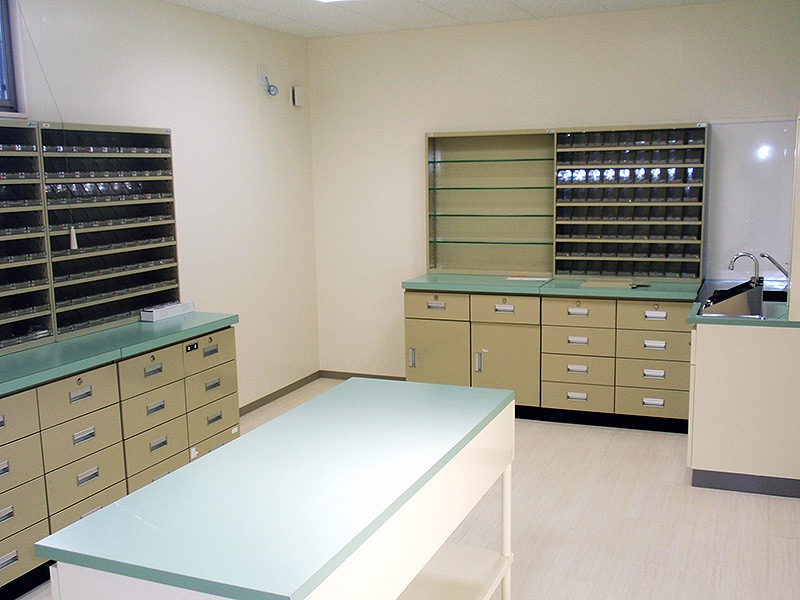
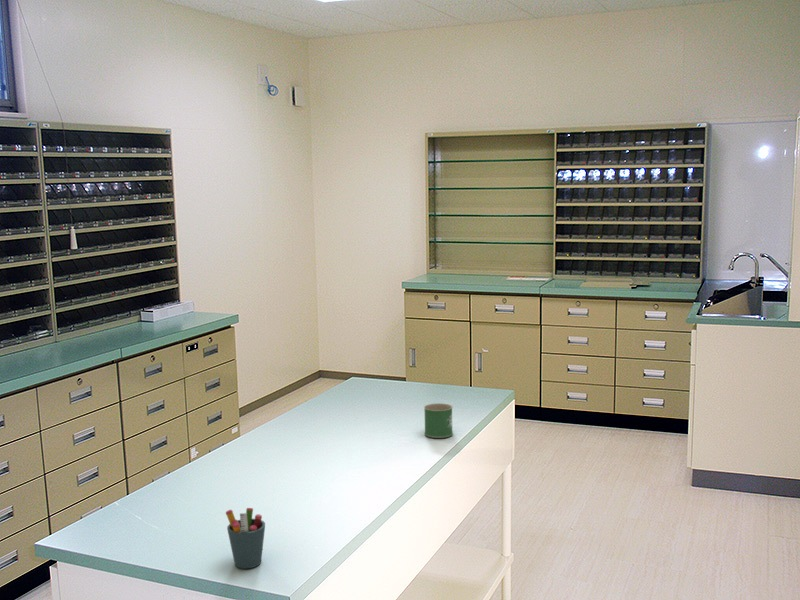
+ mug (440, 419)
+ pen holder (246, 534)
